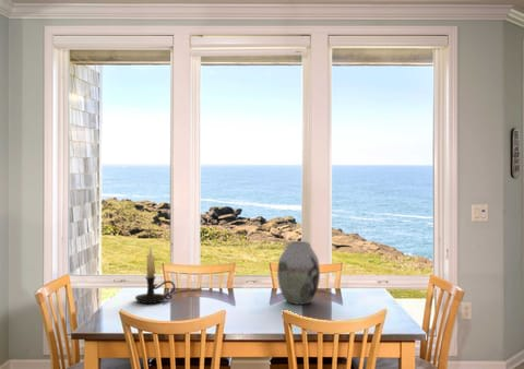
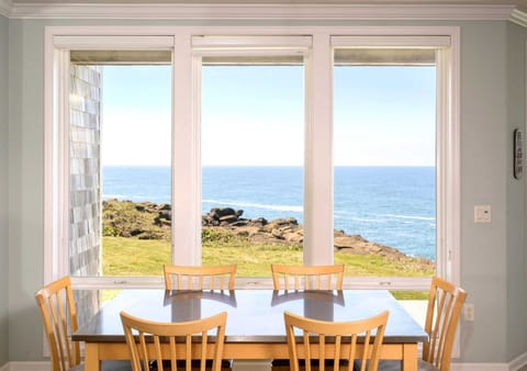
- vase (298, 272)
- candle holder (154, 272)
